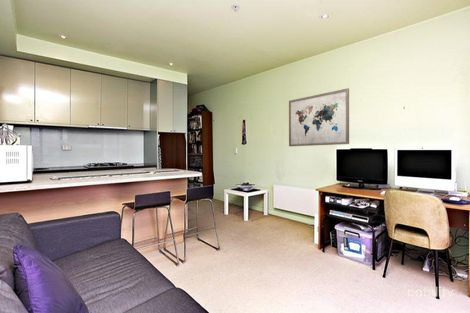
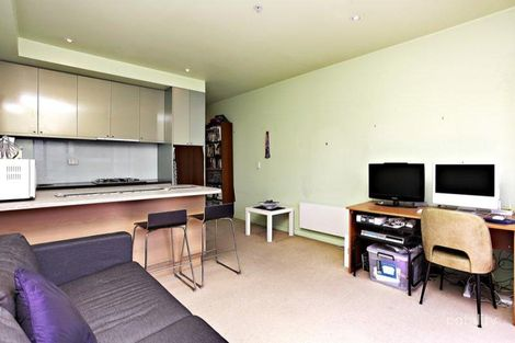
- wall art (316, 120)
